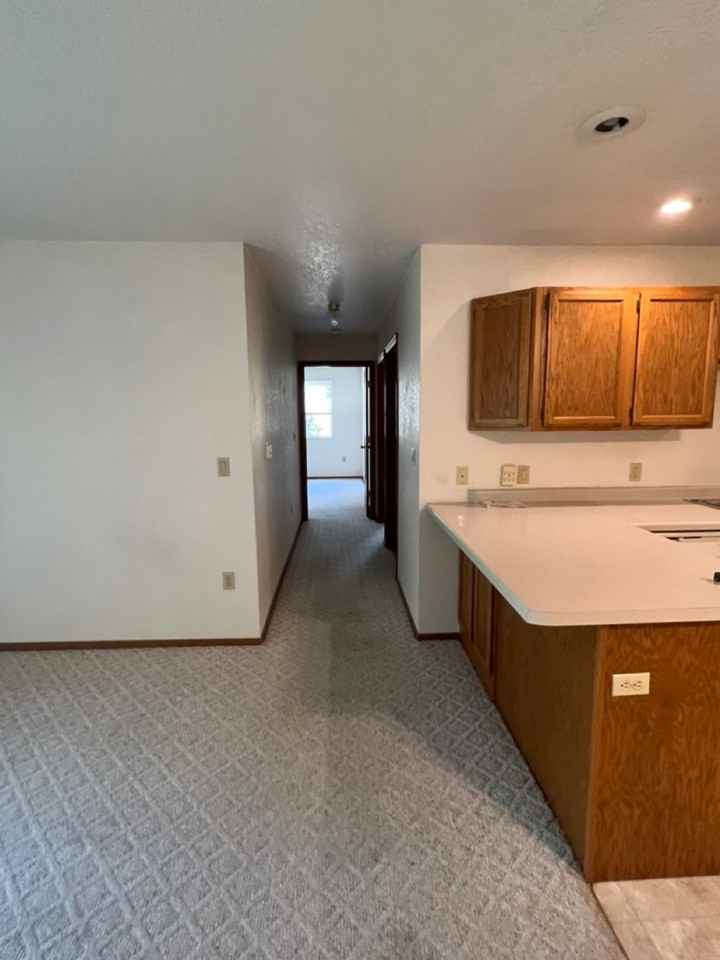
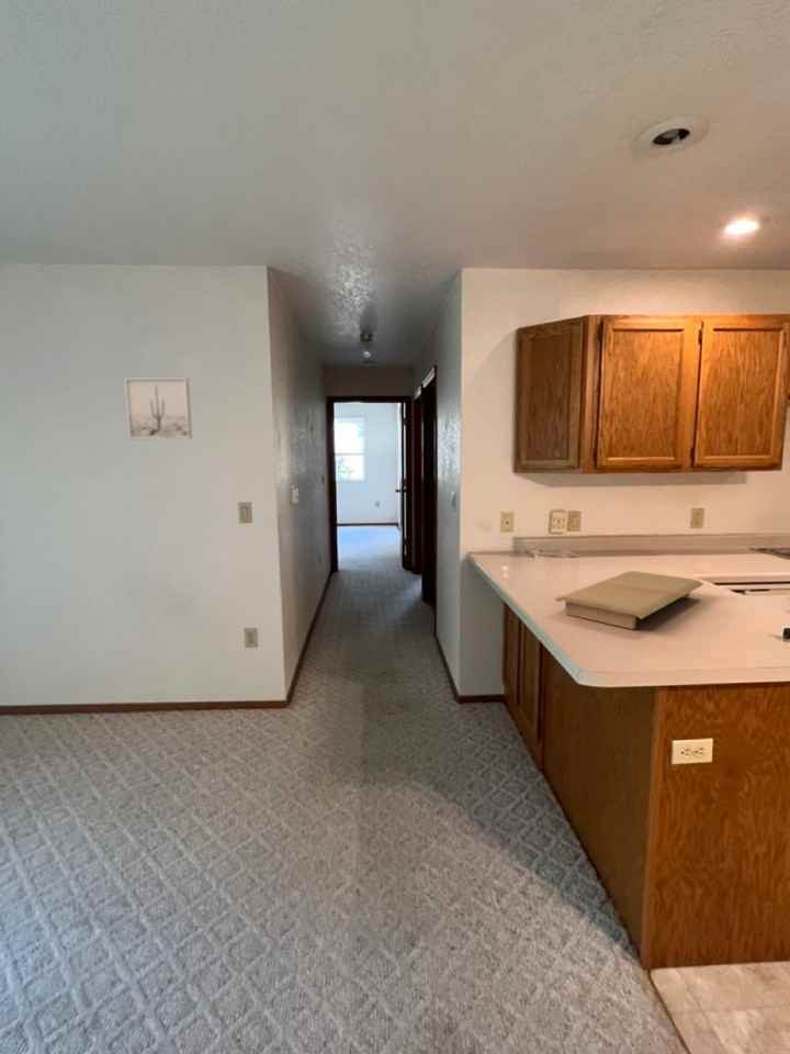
+ cutting board (632, 596)
+ wall art (158, 408)
